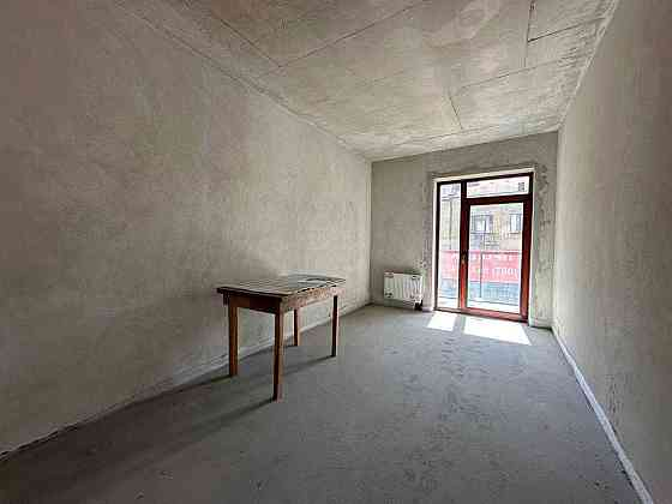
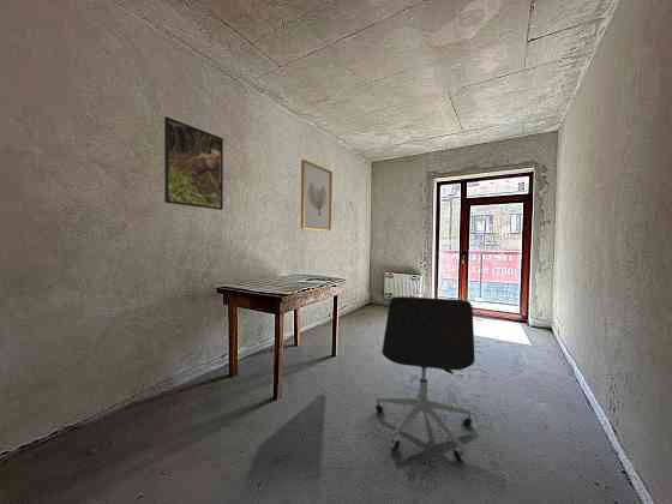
+ wall art (317, 198)
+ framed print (196, 167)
+ office chair (424, 359)
